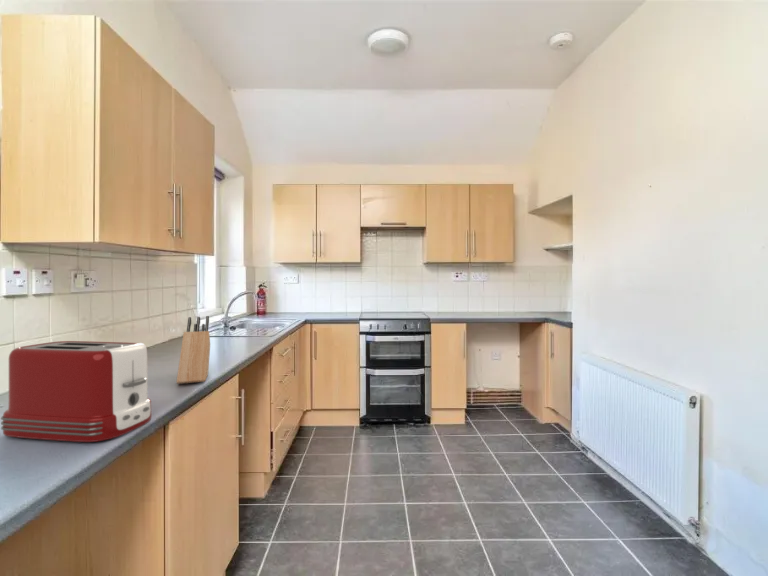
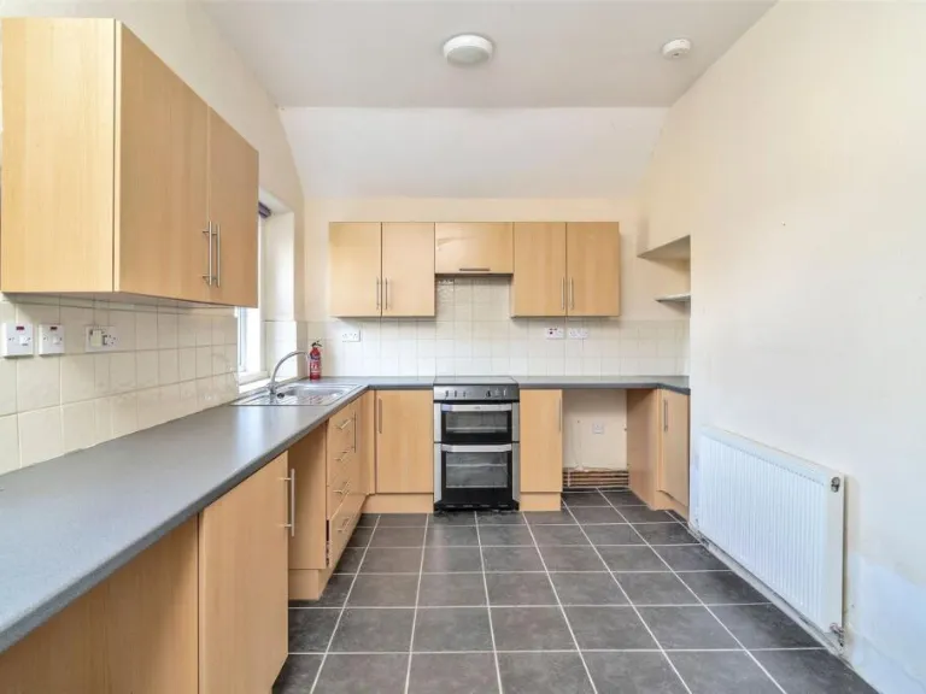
- toaster (81, 385)
- knife block (195, 346)
